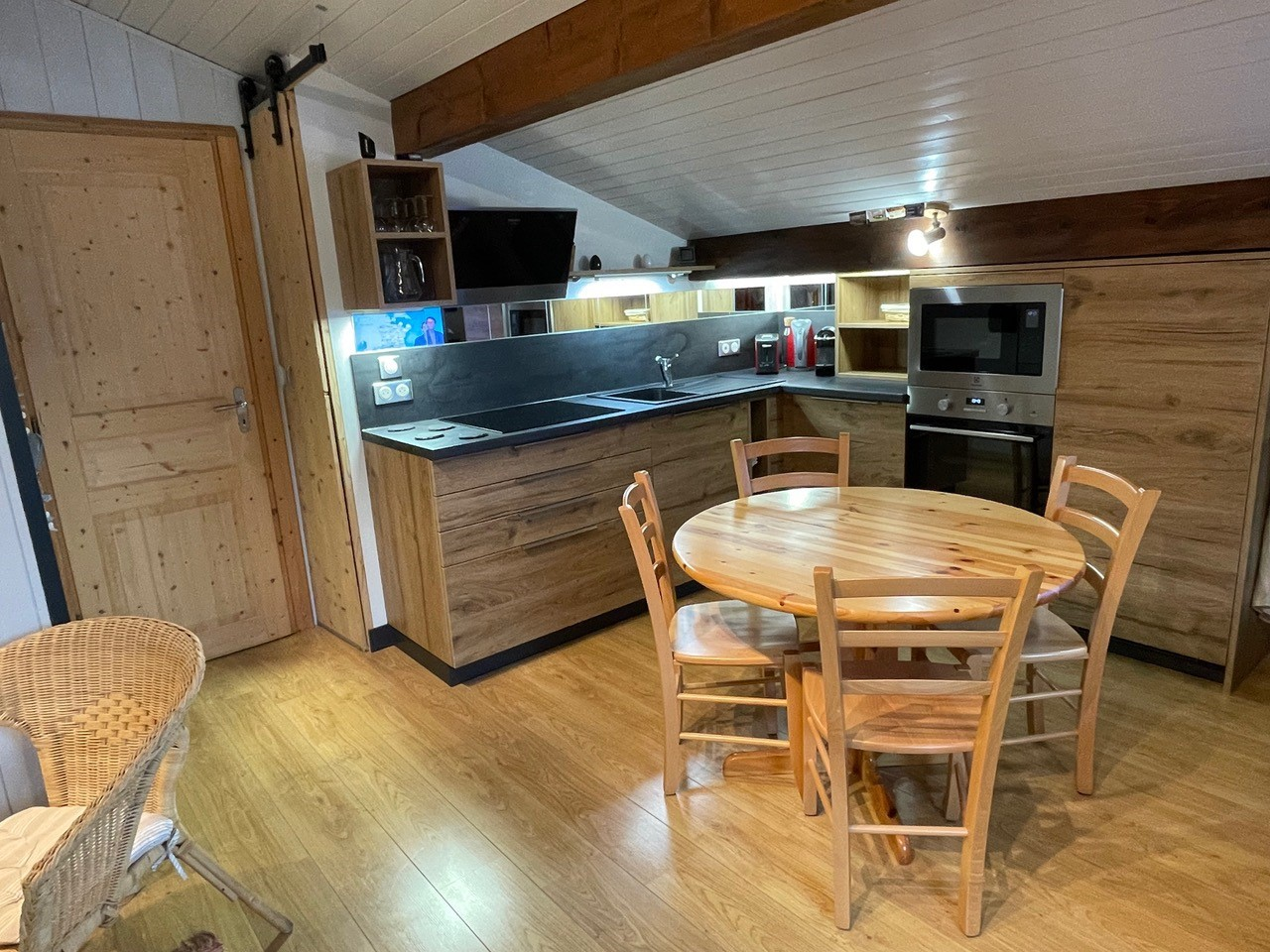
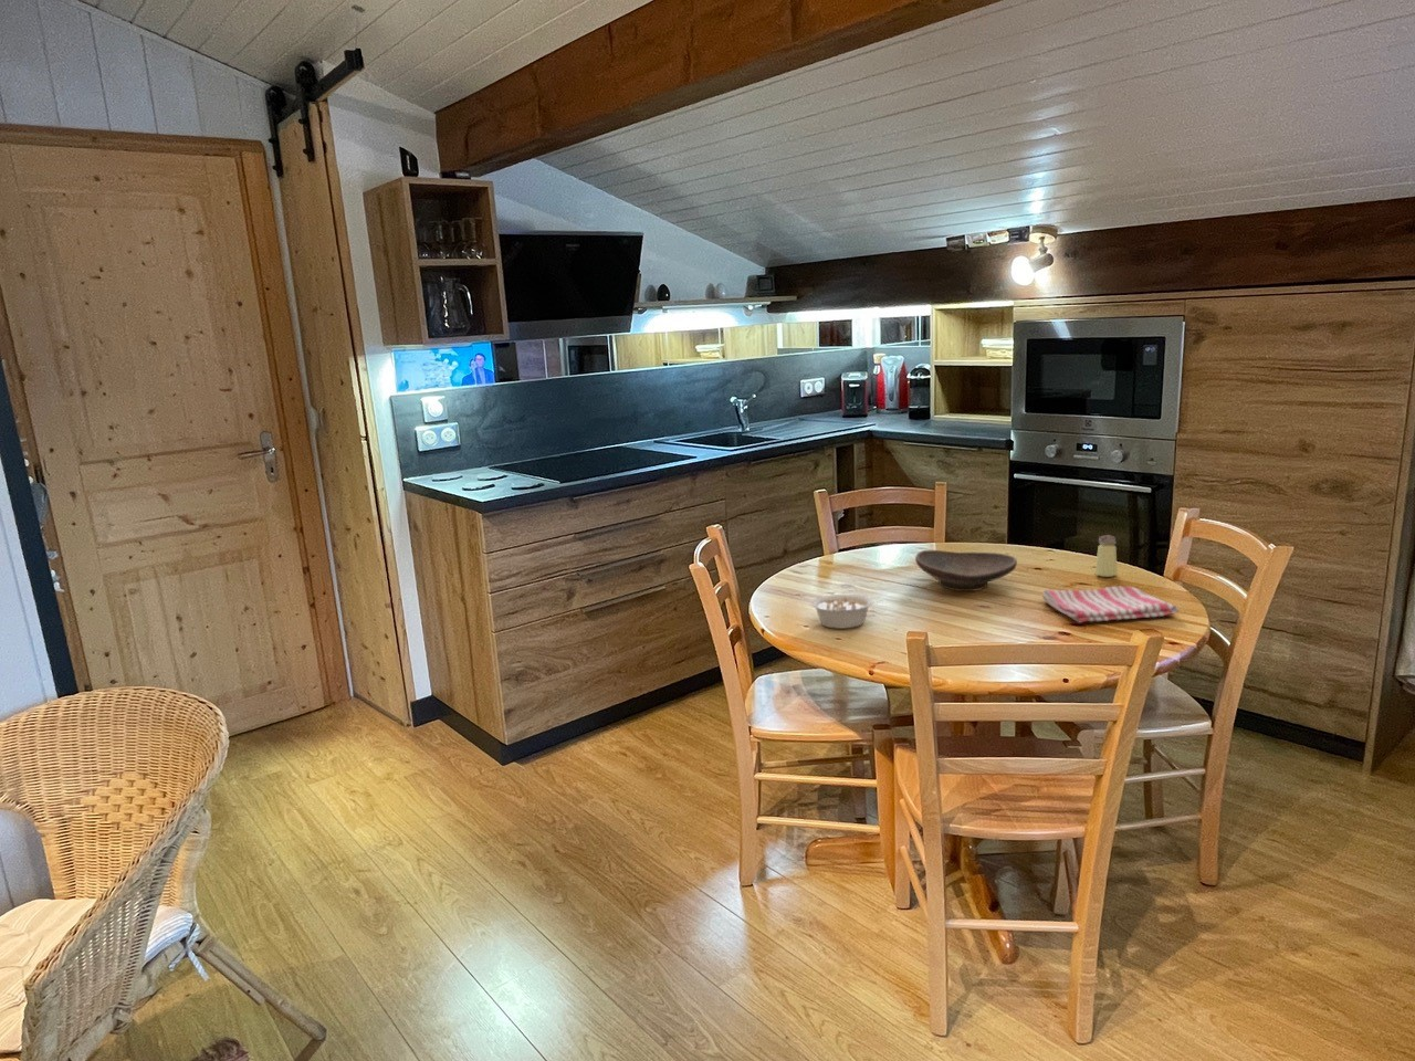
+ saltshaker (1106, 555)
+ decorative bowl (965, 571)
+ legume (845, 609)
+ dish towel (1107, 601)
